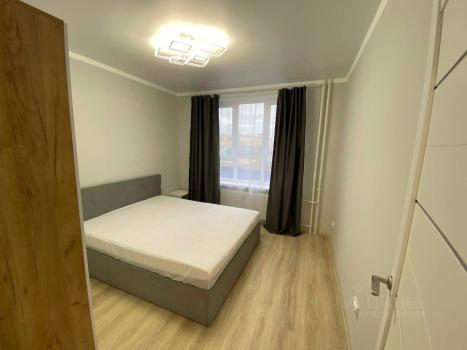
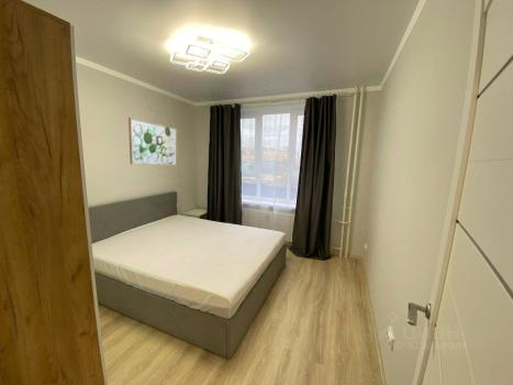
+ wall art (156, 144)
